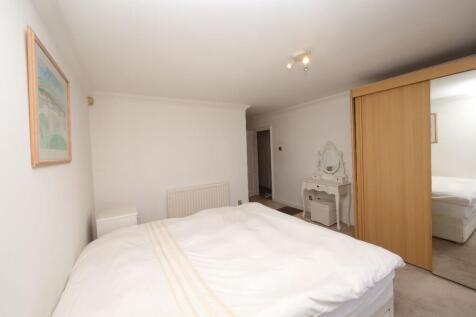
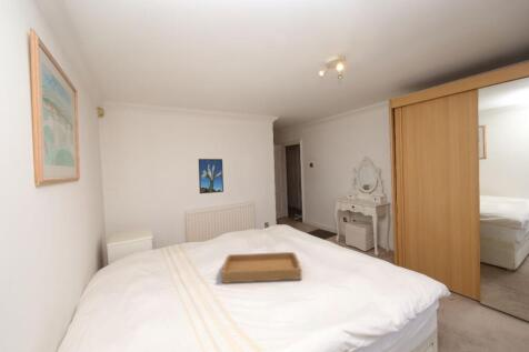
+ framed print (211, 175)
+ serving tray (261, 264)
